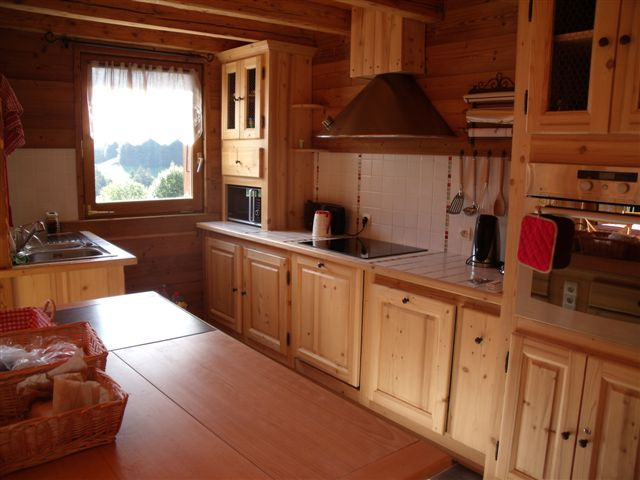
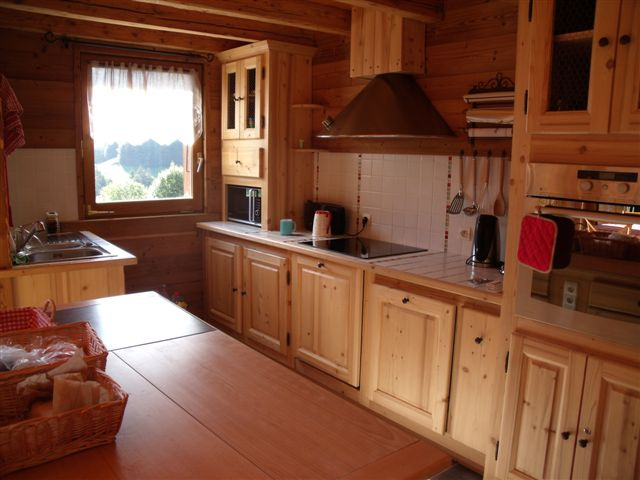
+ mug (288, 227)
